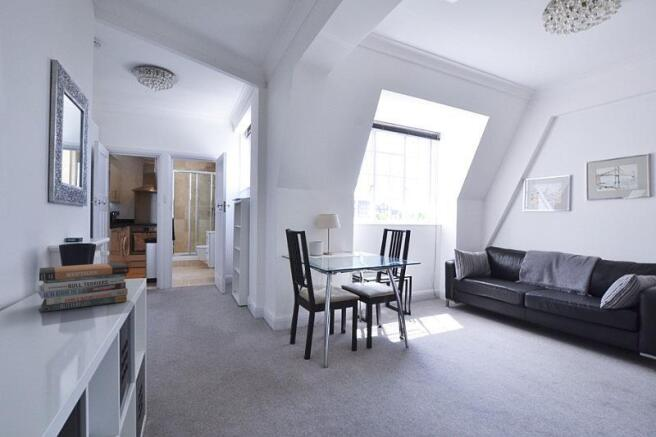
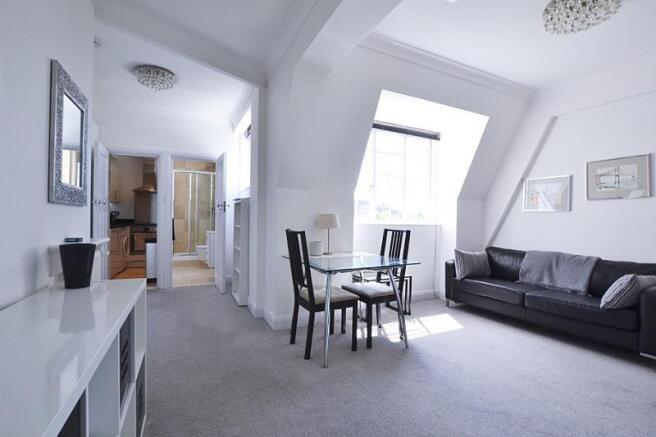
- book stack (84, 284)
